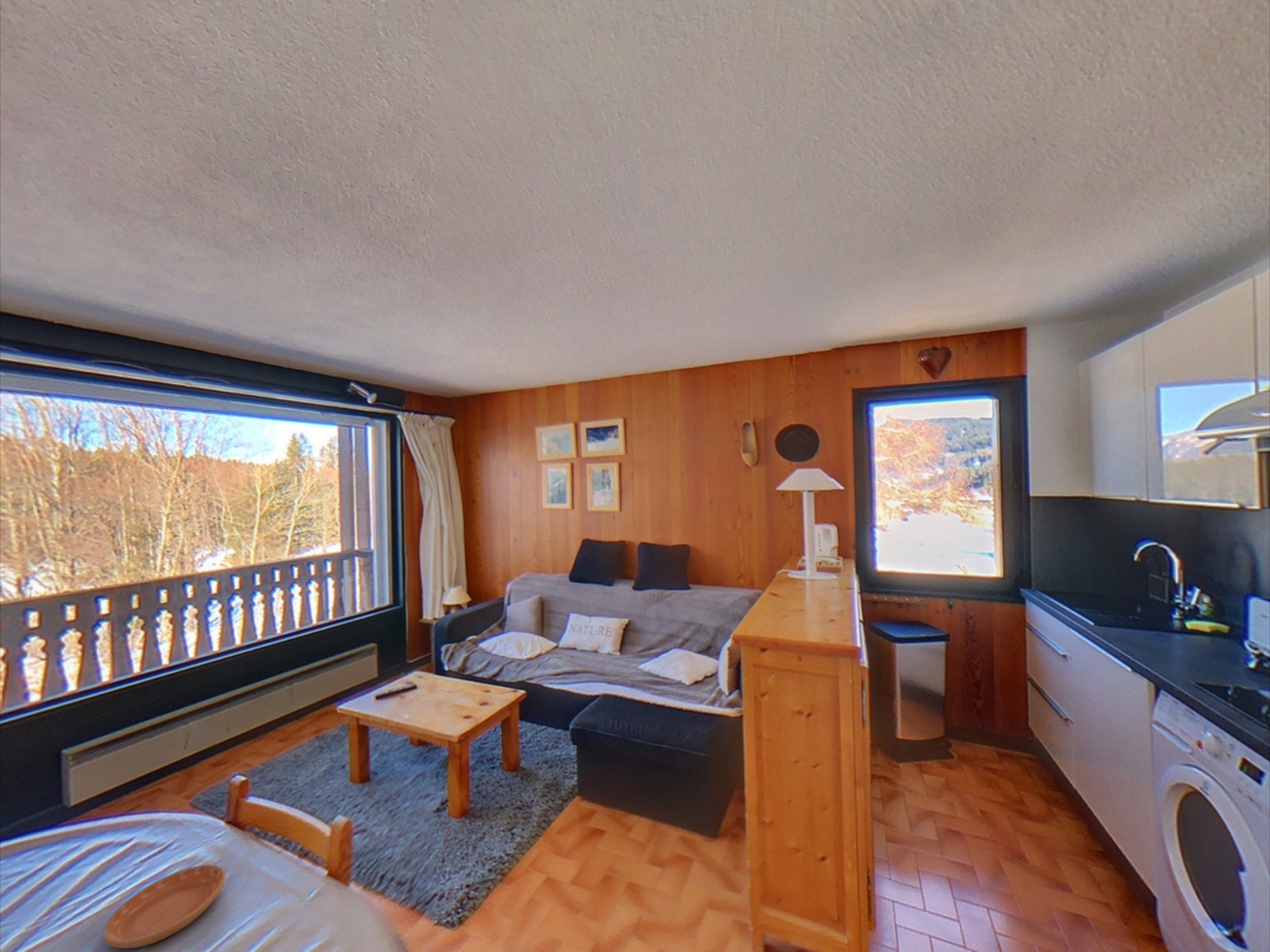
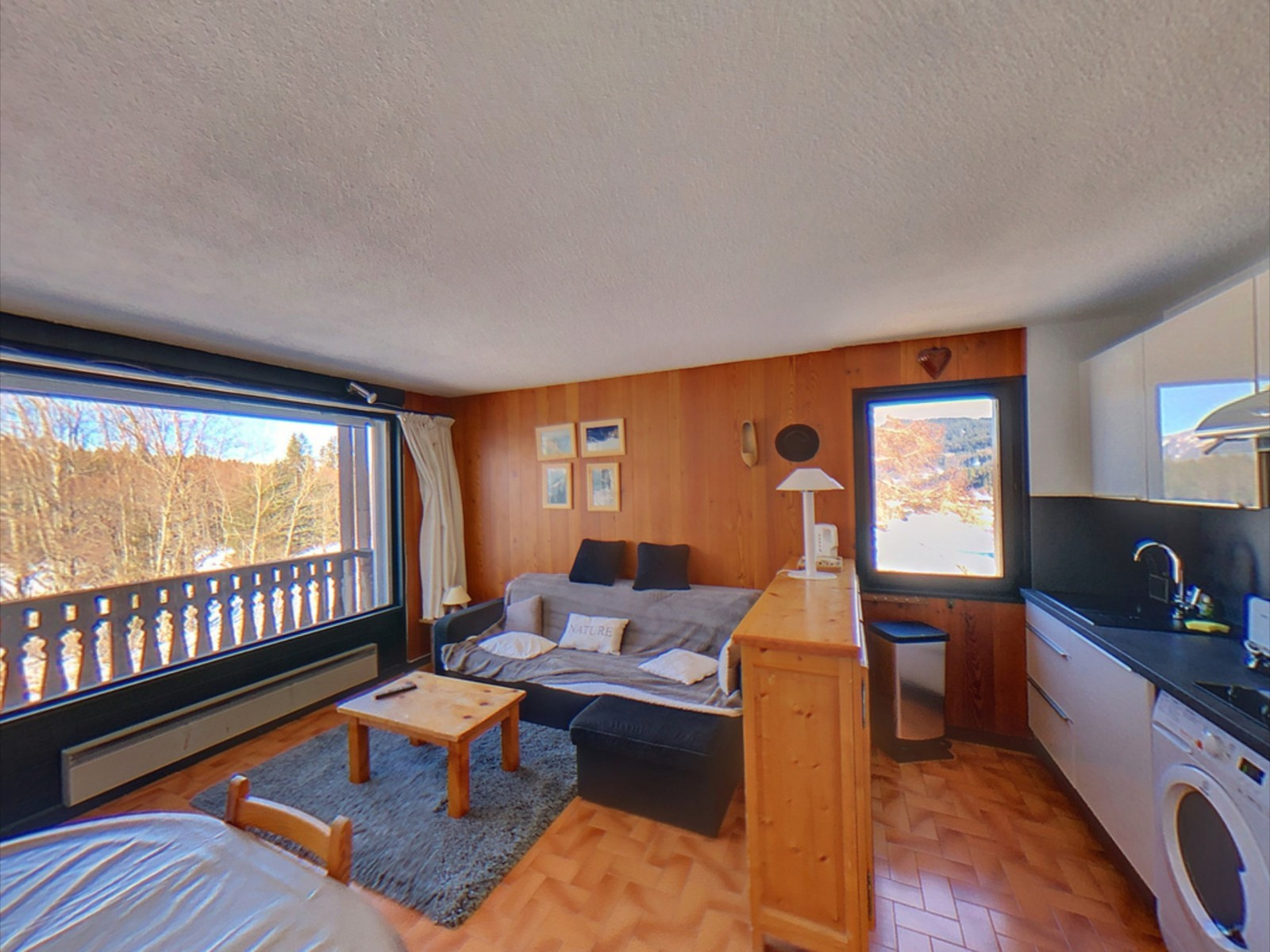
- saucer (168, 907)
